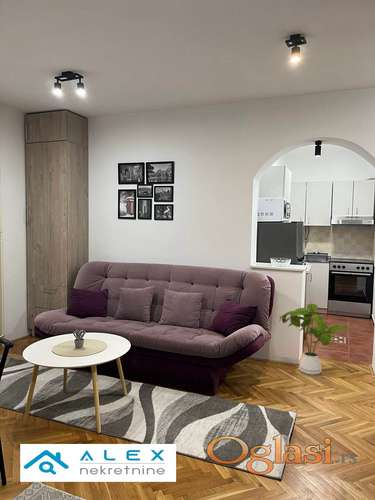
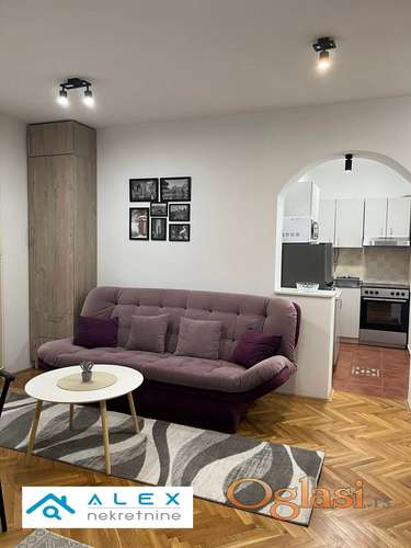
- house plant (313, 341)
